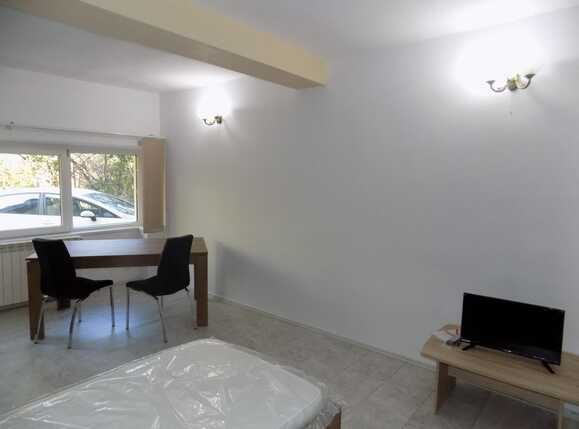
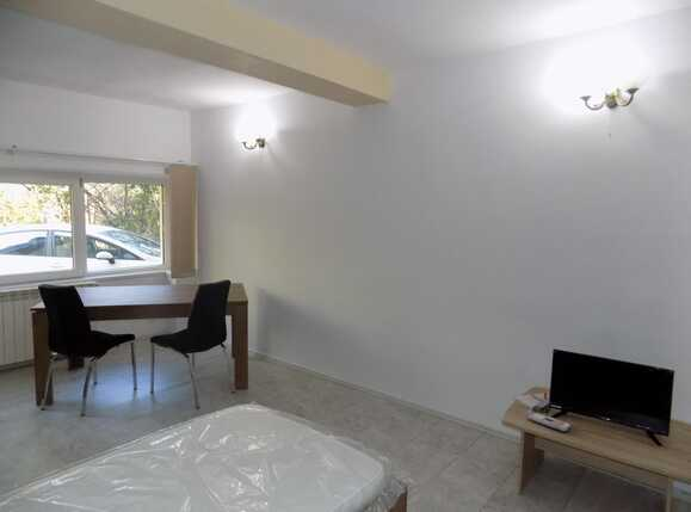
+ remote control (548, 421)
